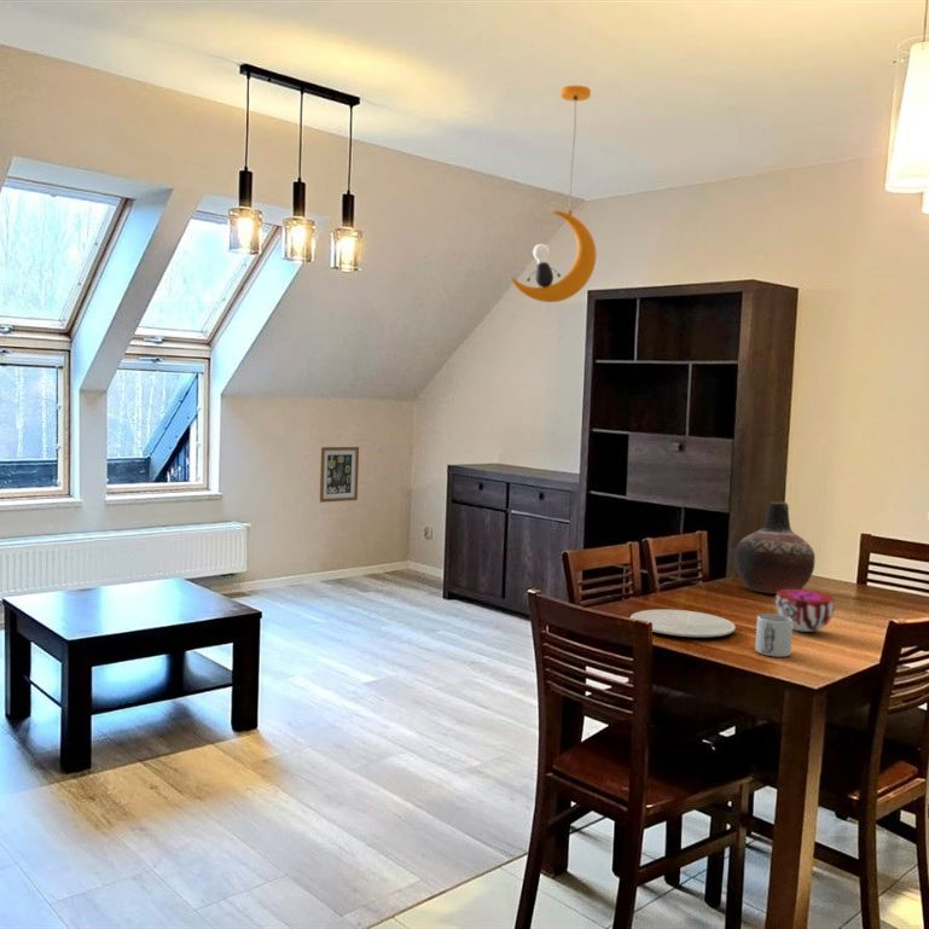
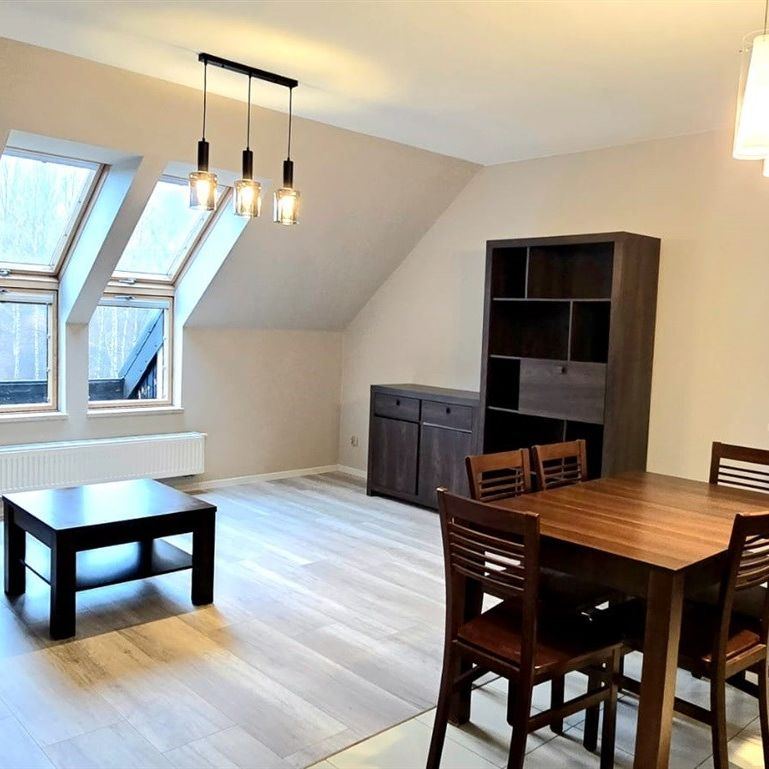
- vase (774, 546)
- pendant lamp (569, 197)
- plate (681, 623)
- mug (774, 633)
- decorative bowl (803, 612)
- wall art (339, 474)
